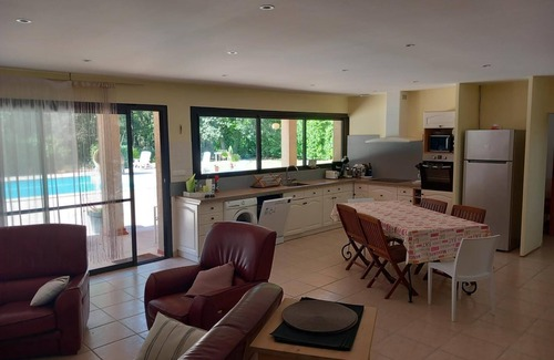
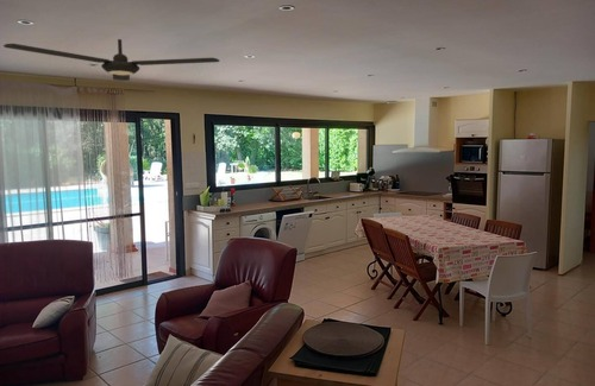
+ ceiling fan (120, 61)
